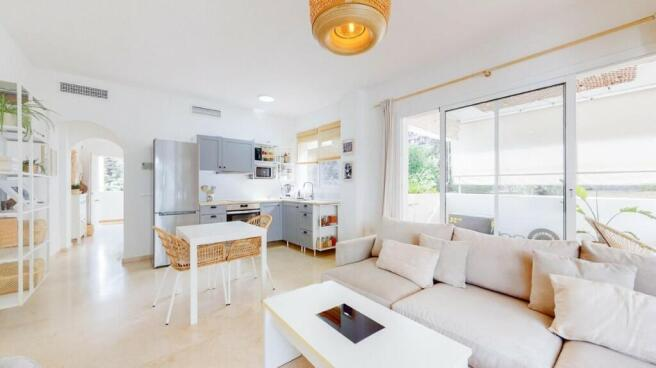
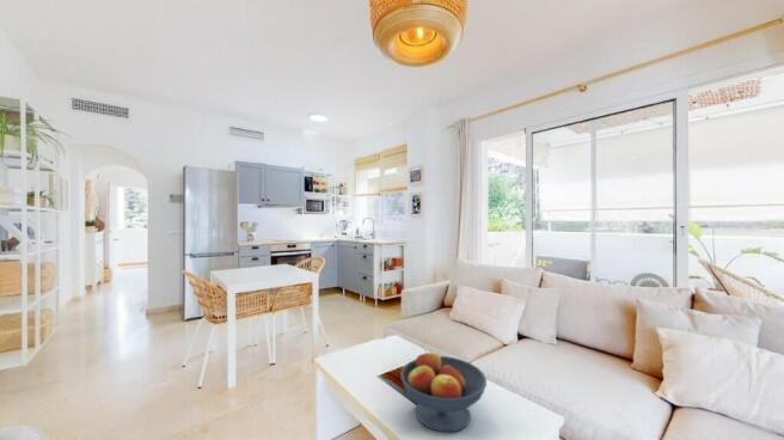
+ fruit bowl (442, 386)
